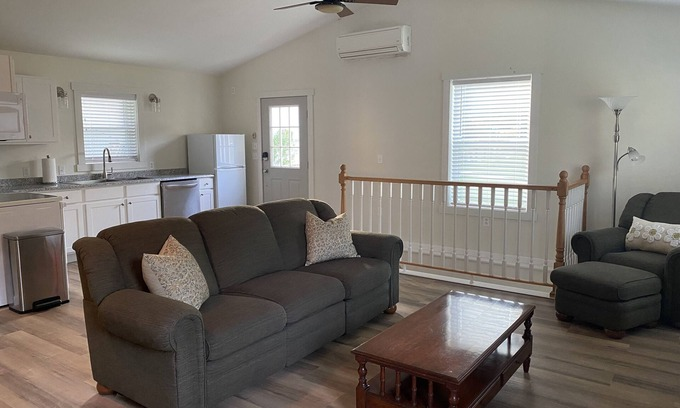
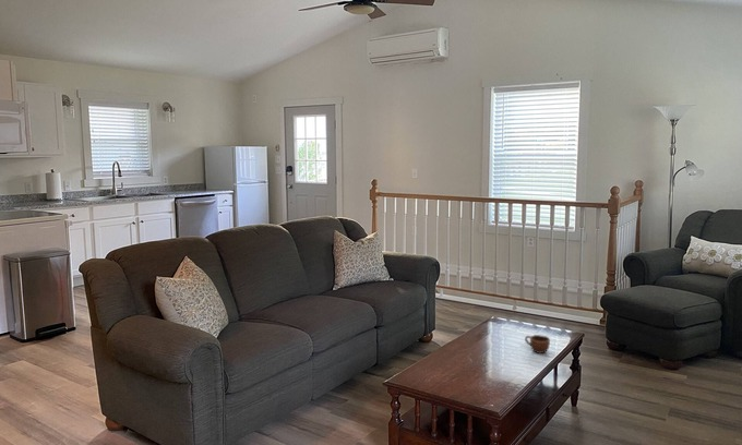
+ mug (537, 344)
